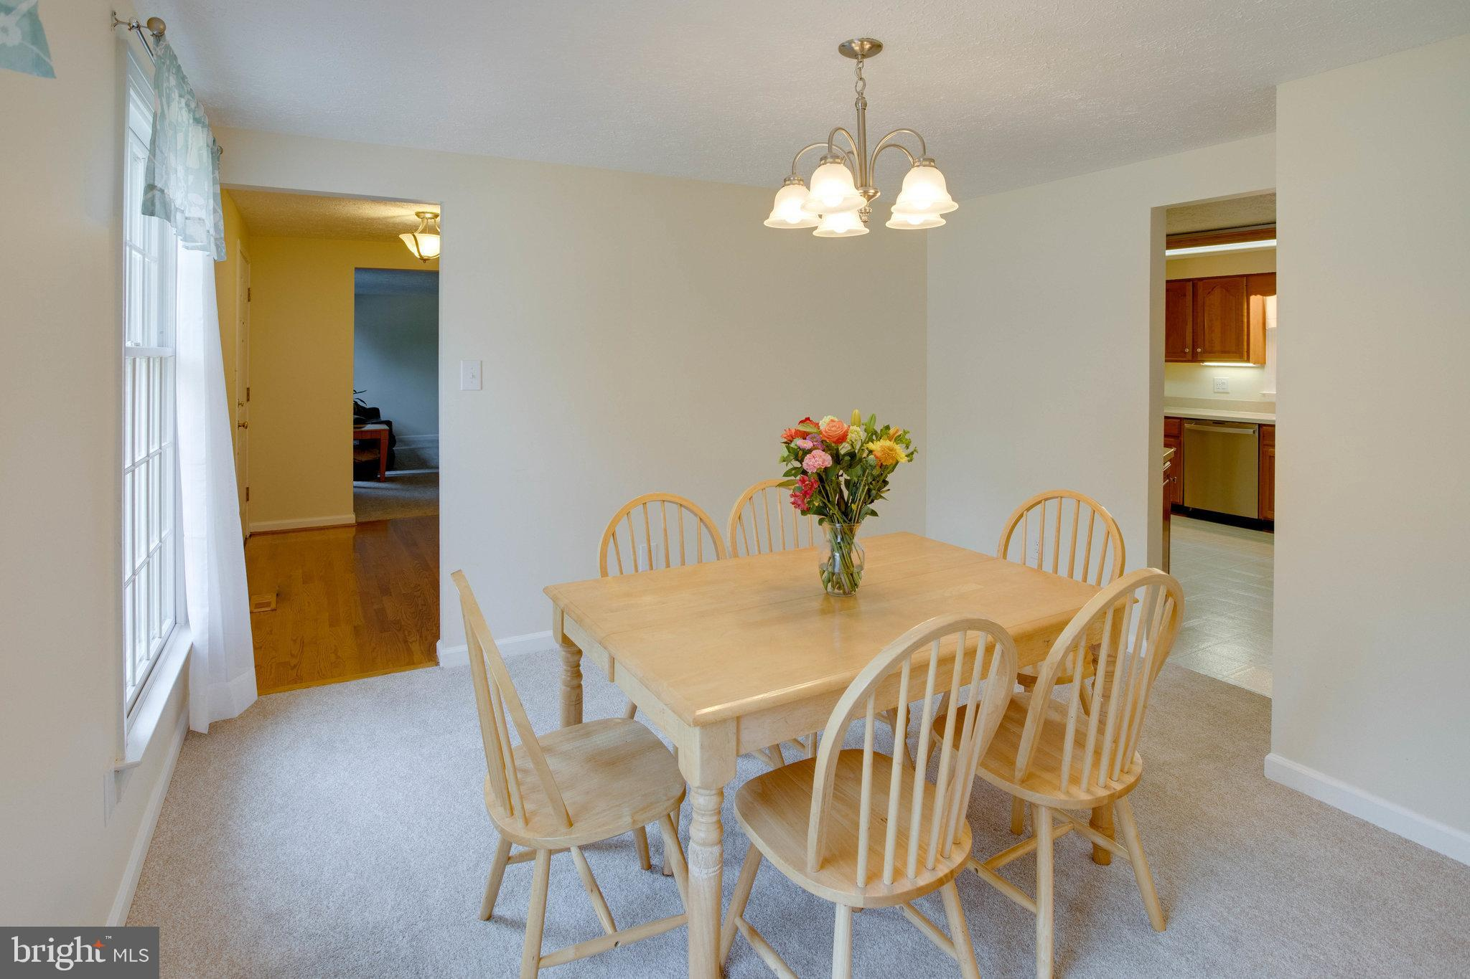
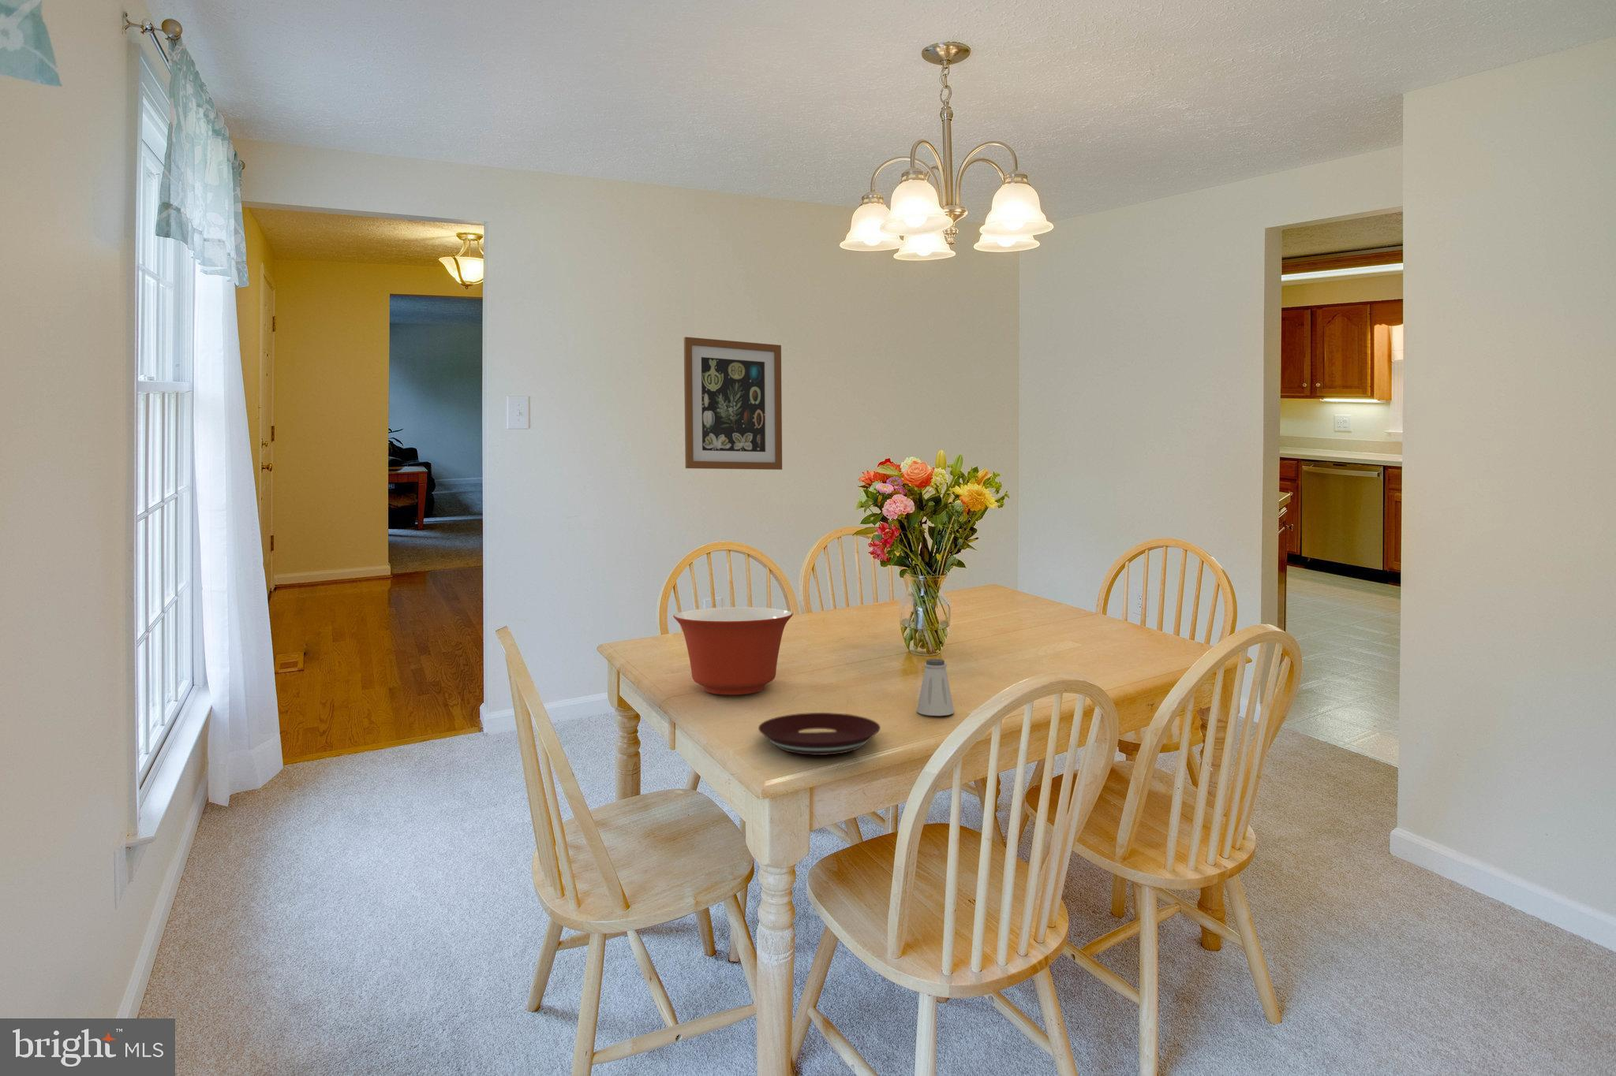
+ saltshaker (935, 686)
+ wall art (734, 405)
+ mixing bowl (733, 651)
+ plate (819, 735)
